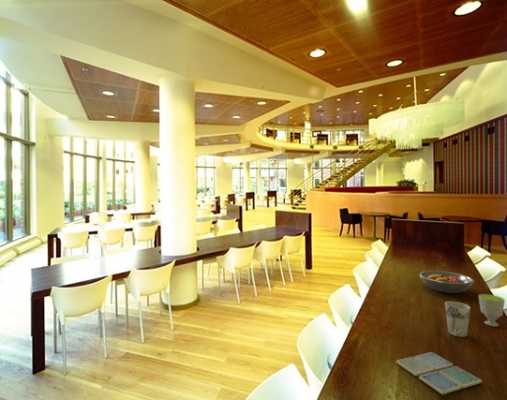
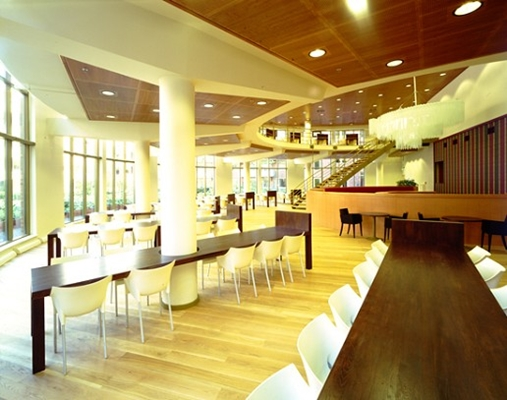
- fruit bowl (445, 281)
- drink coaster (436, 370)
- cup (491, 310)
- cup (457, 319)
